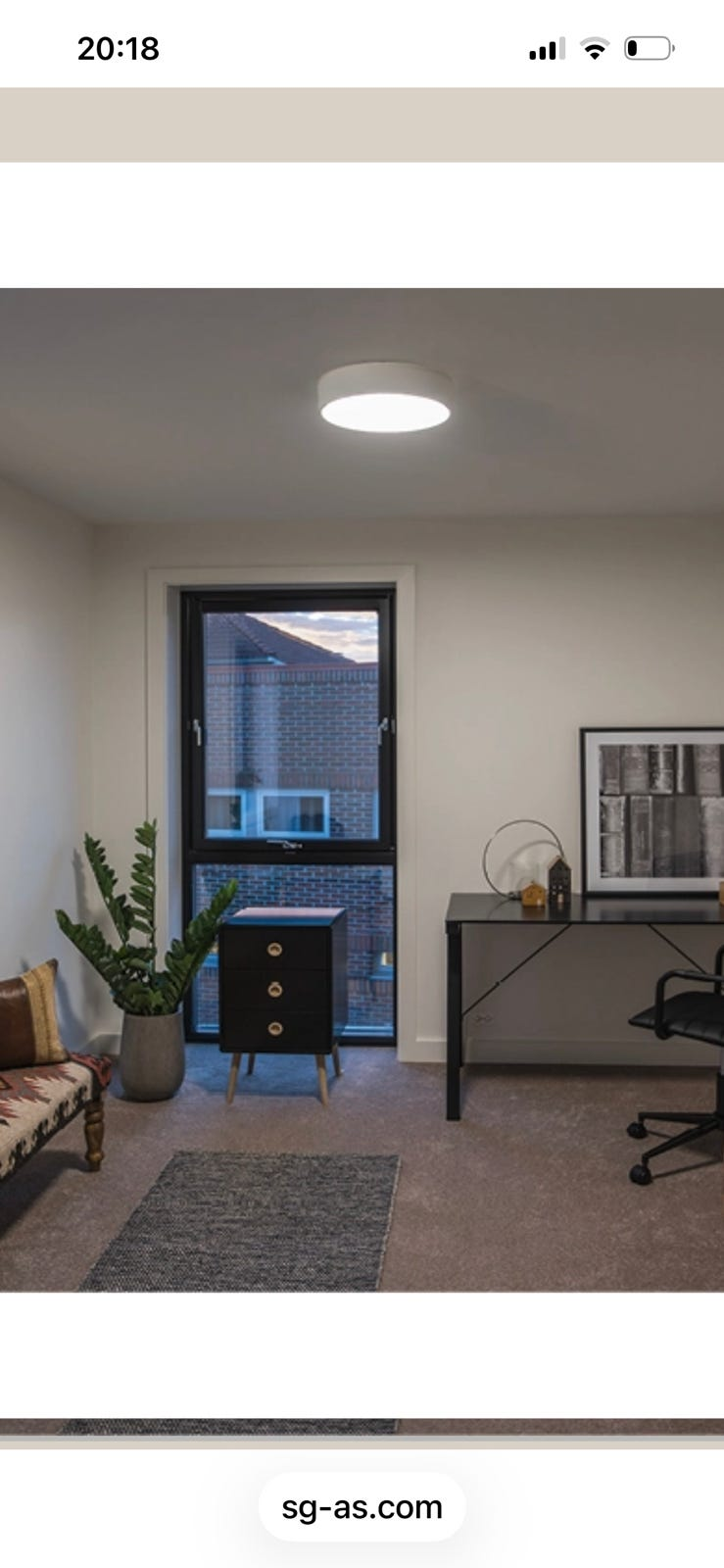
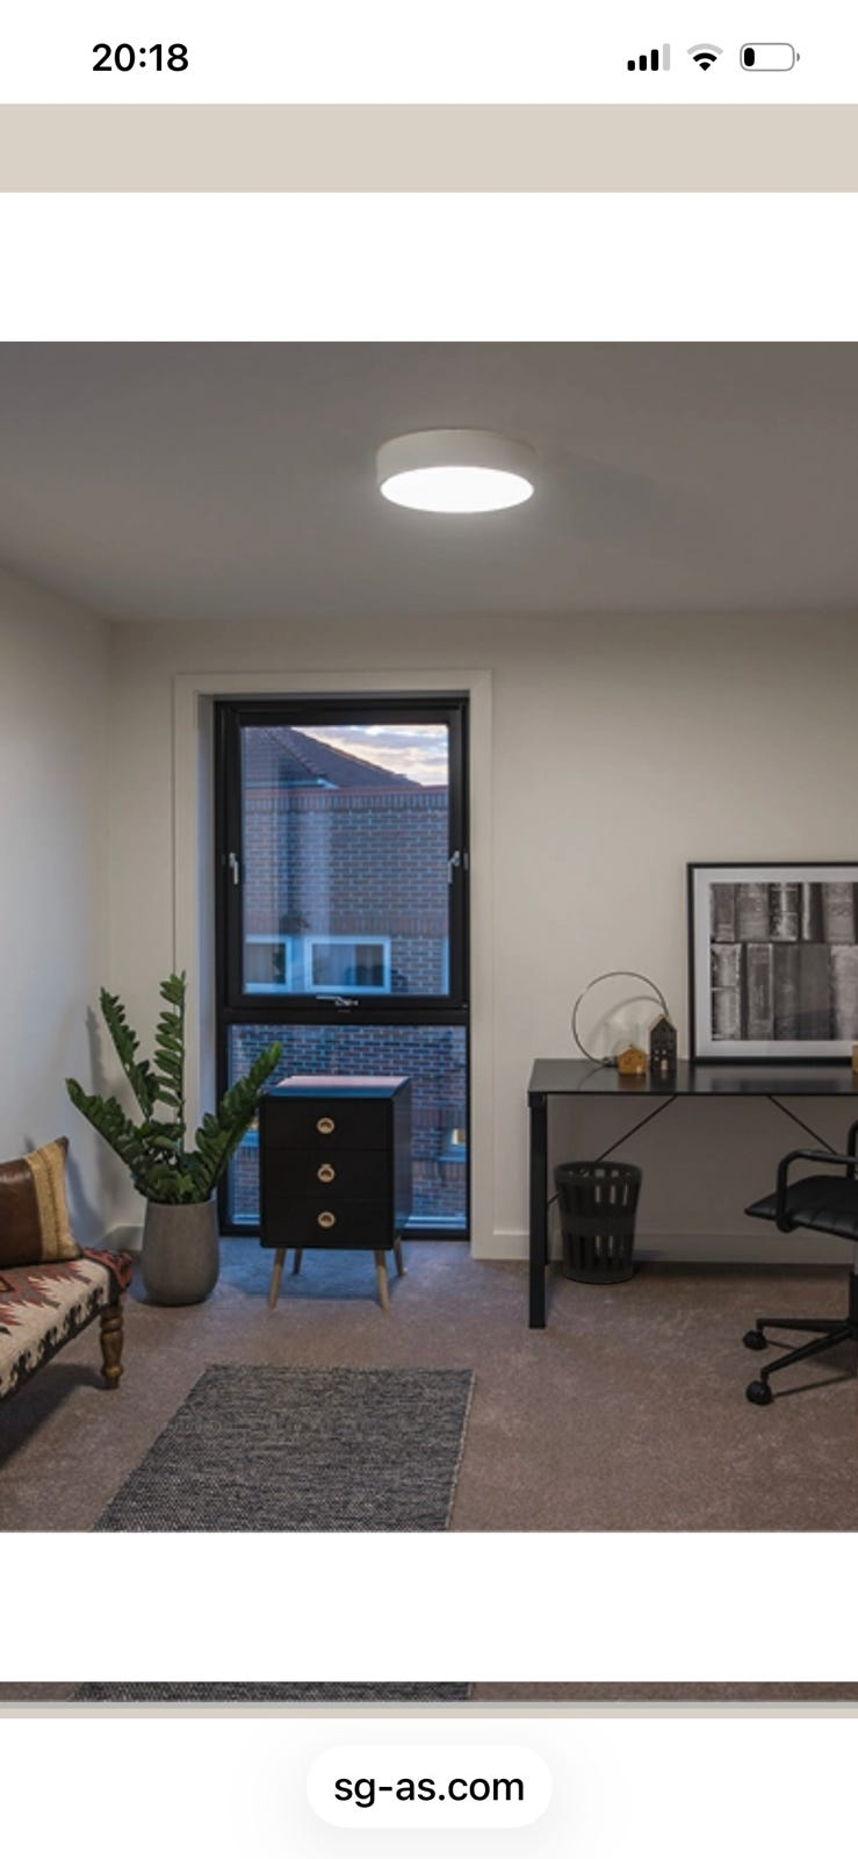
+ wastebasket (597, 1220)
